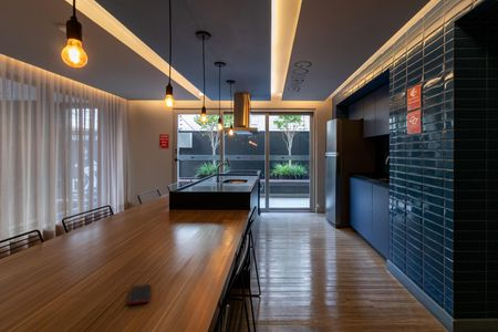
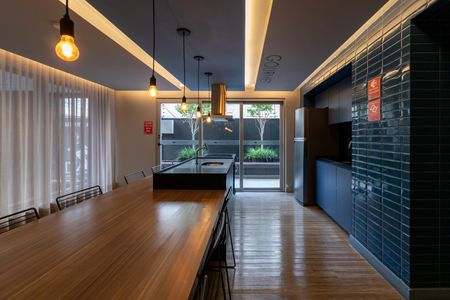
- cell phone (139, 293)
